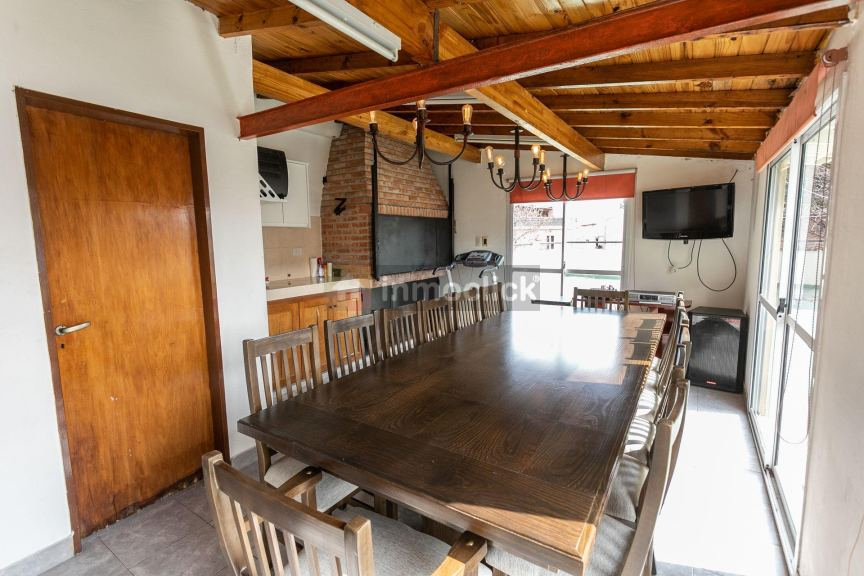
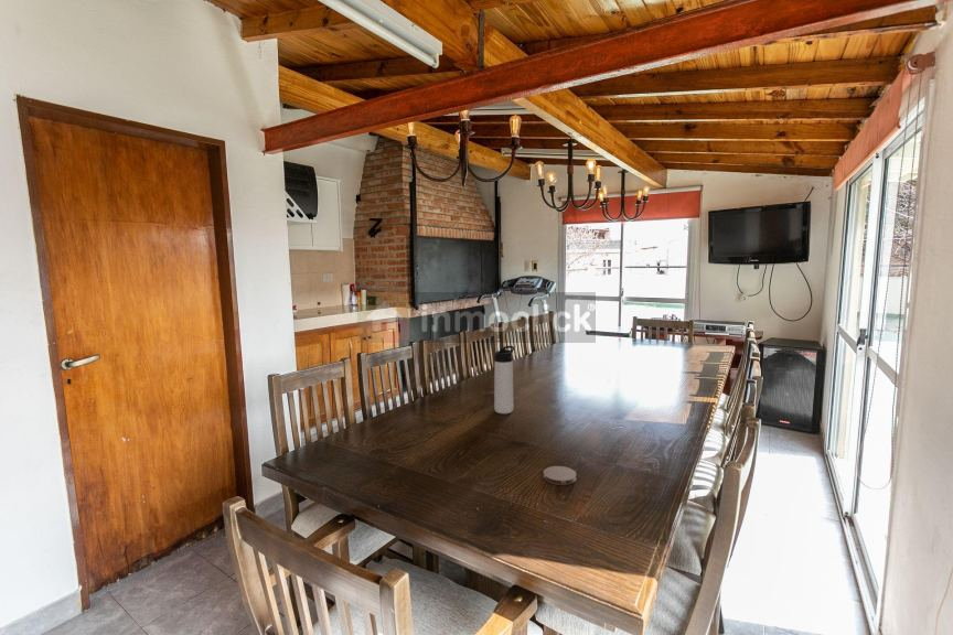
+ coaster (559, 475)
+ thermos bottle (505, 379)
